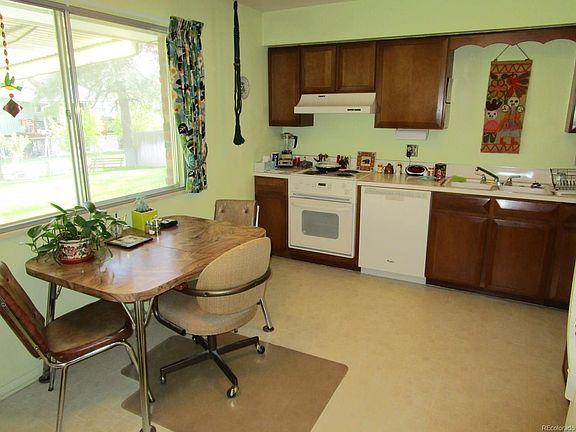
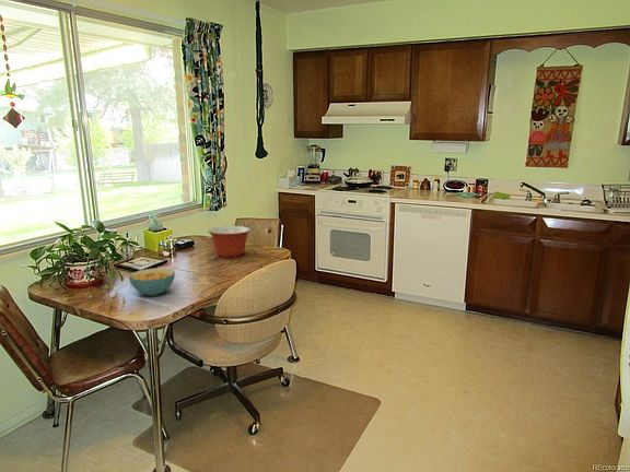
+ mixing bowl (230, 243)
+ cereal bowl (152, 284)
